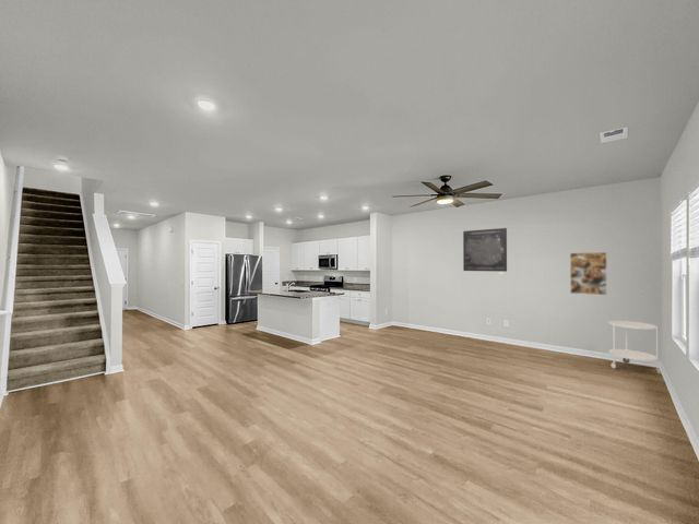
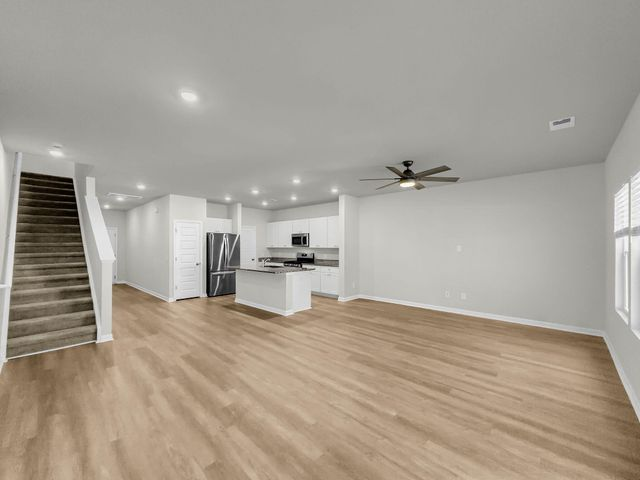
- wall art (484, 250)
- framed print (588, 273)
- side table (632, 350)
